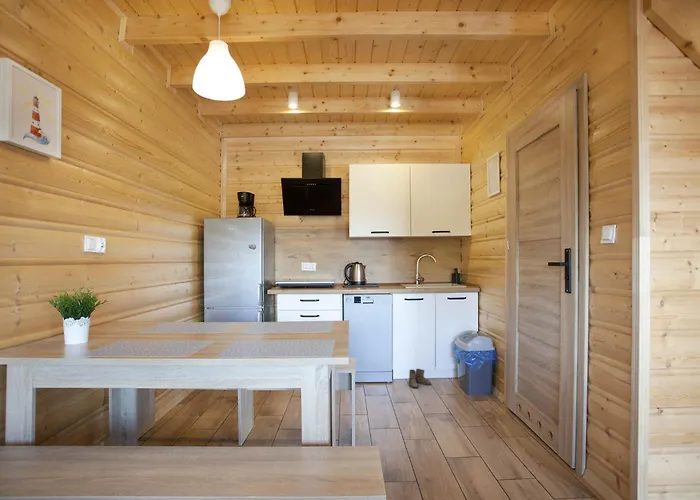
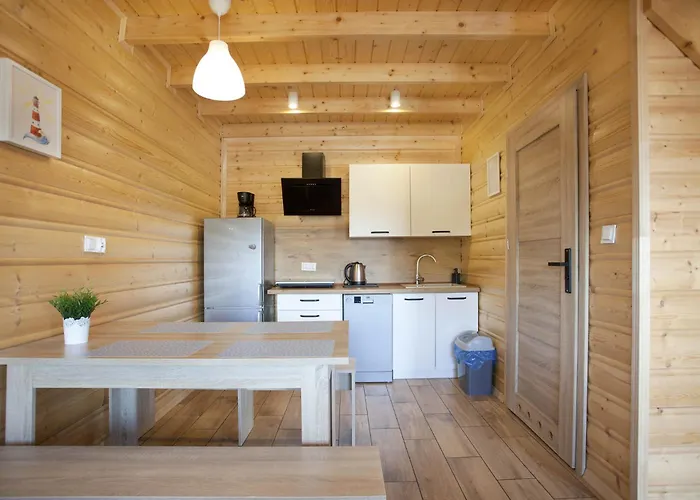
- boots (417, 377)
